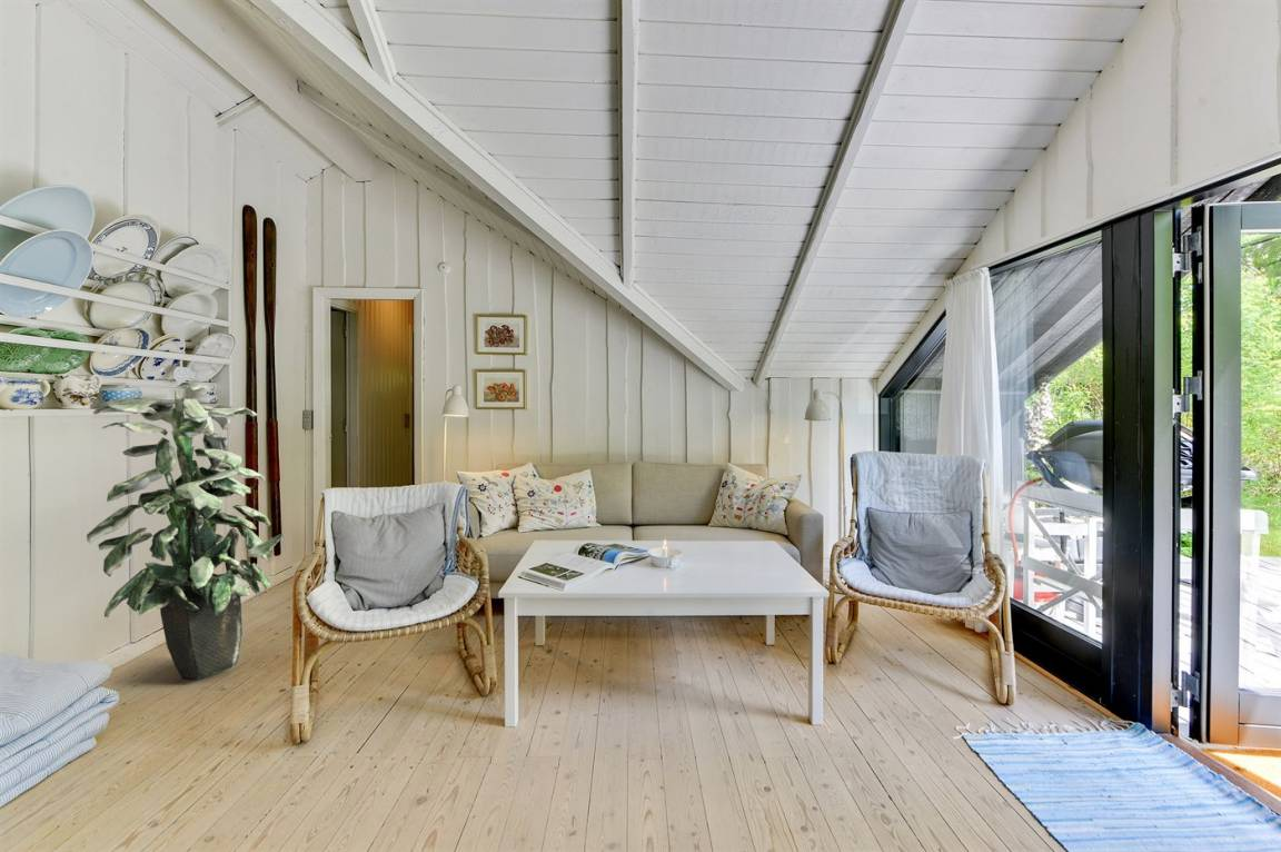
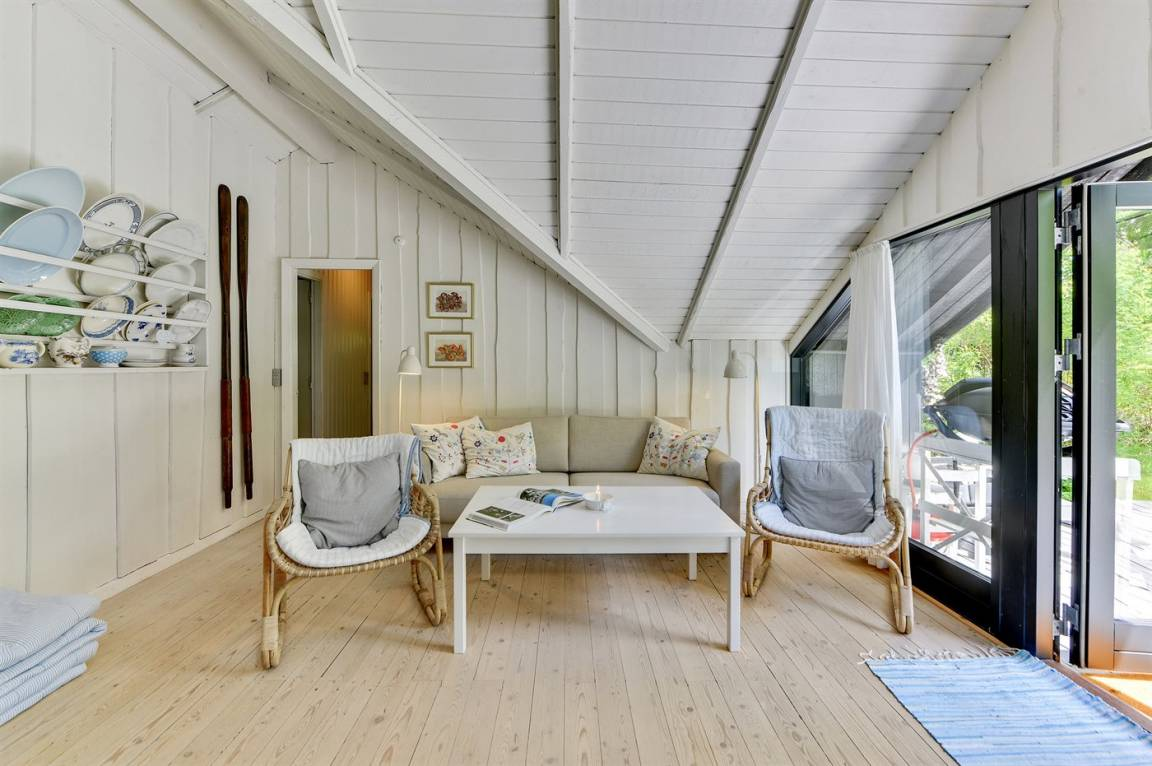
- indoor plant (188, 528)
